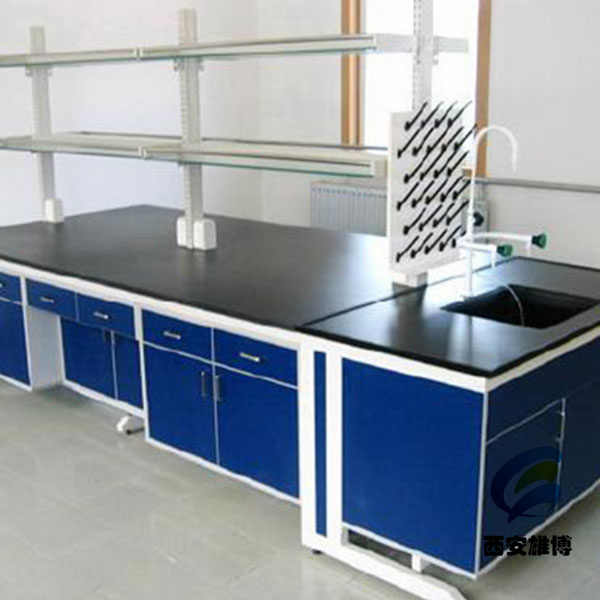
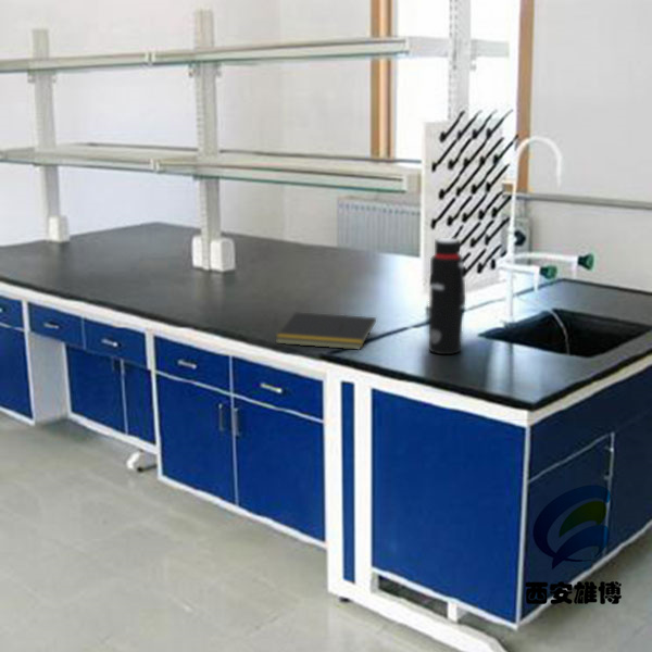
+ notepad (326, 329)
+ water bottle (448, 296)
